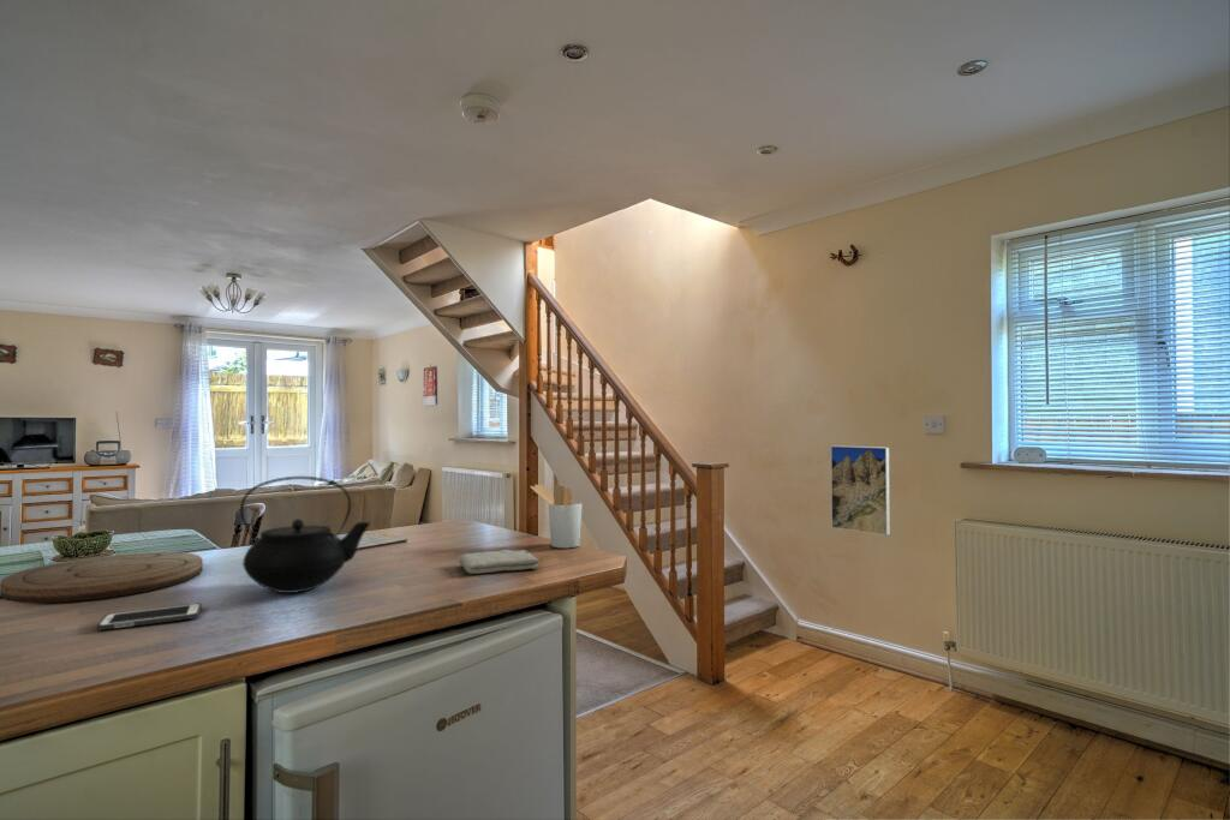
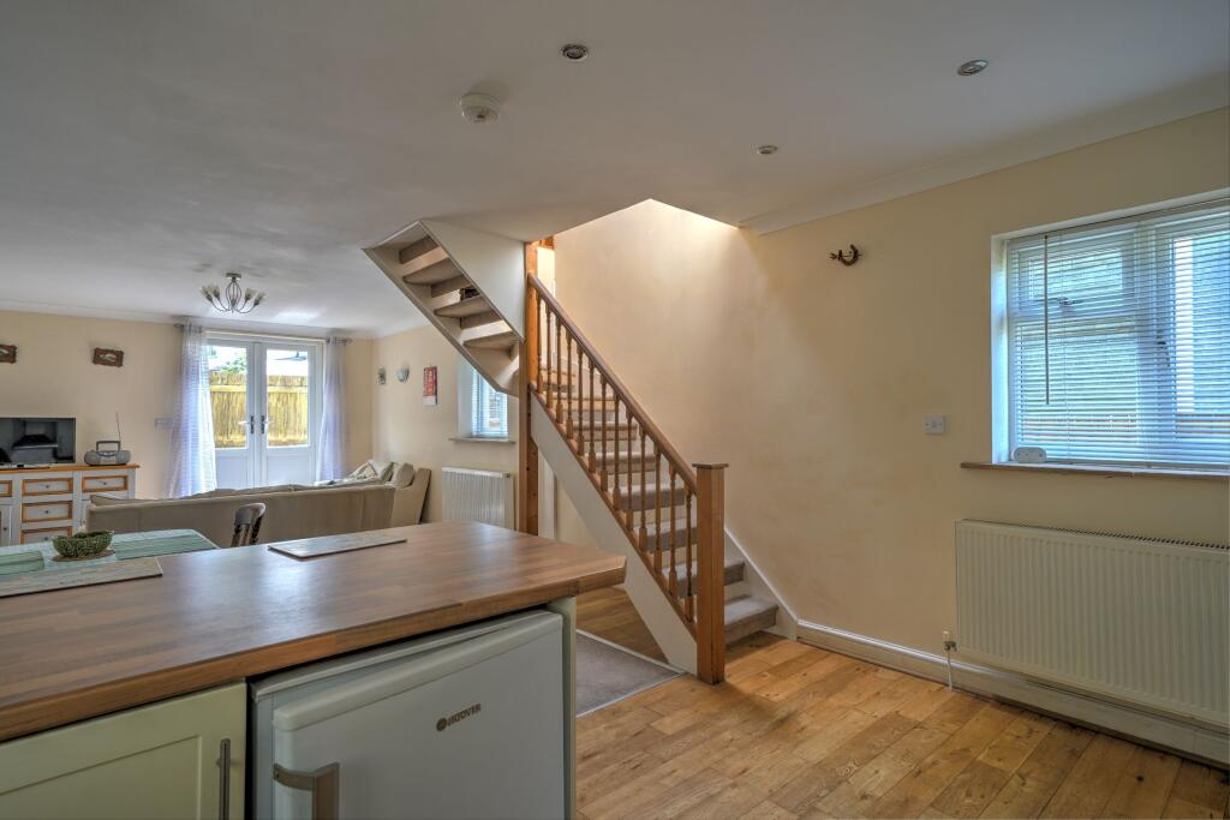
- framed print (859, 489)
- utensil holder (556, 513)
- cutting board (108, 574)
- teapot (306, 531)
- cell phone (151, 616)
- washcloth (498, 561)
